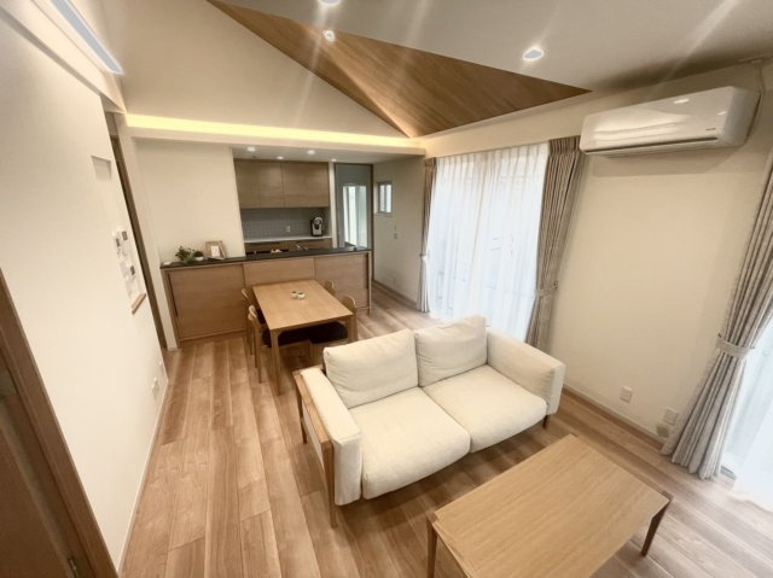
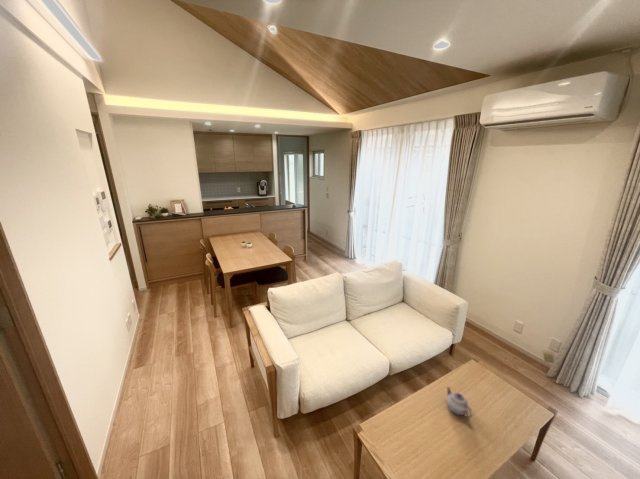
+ teapot (458, 401)
